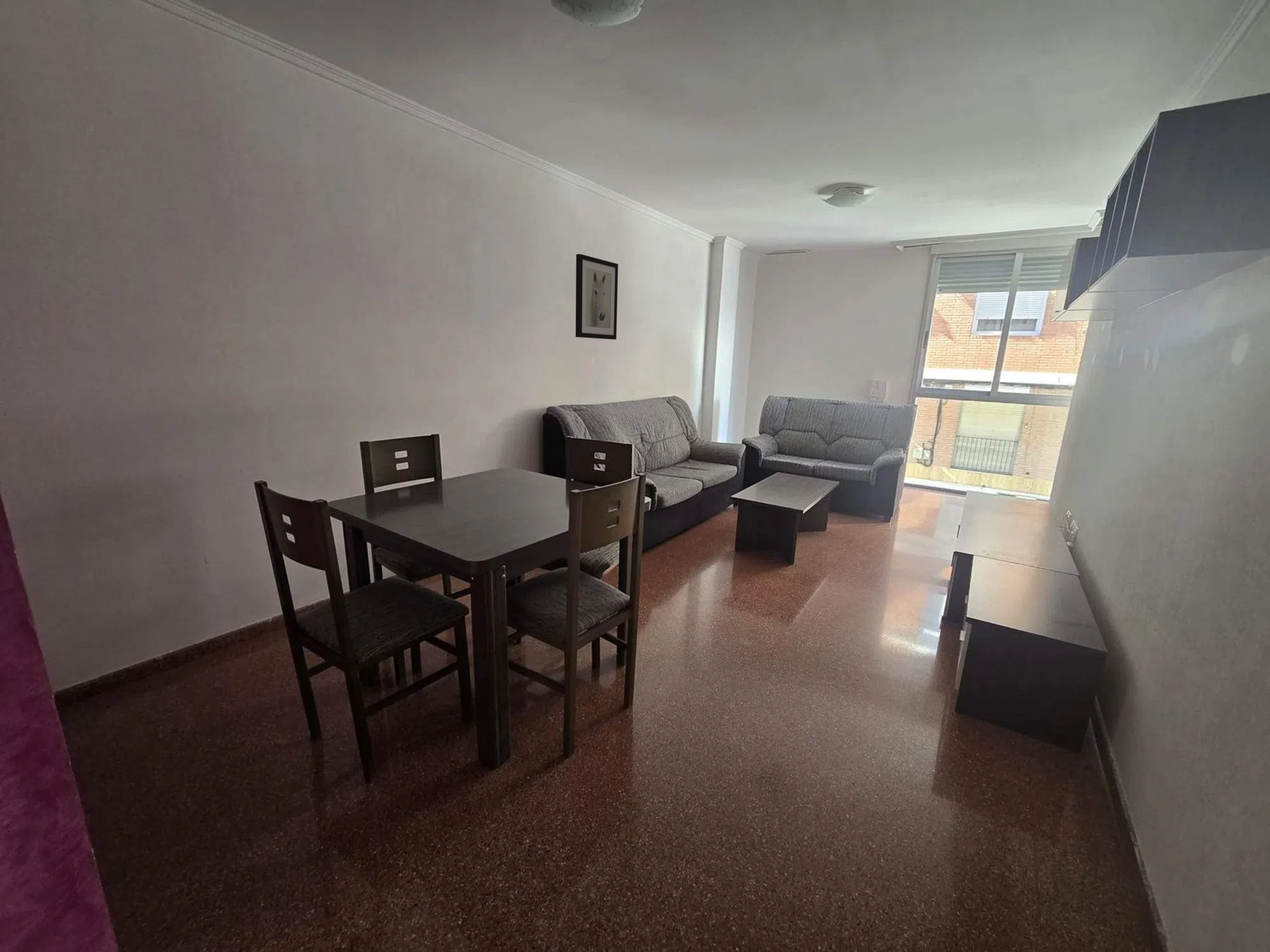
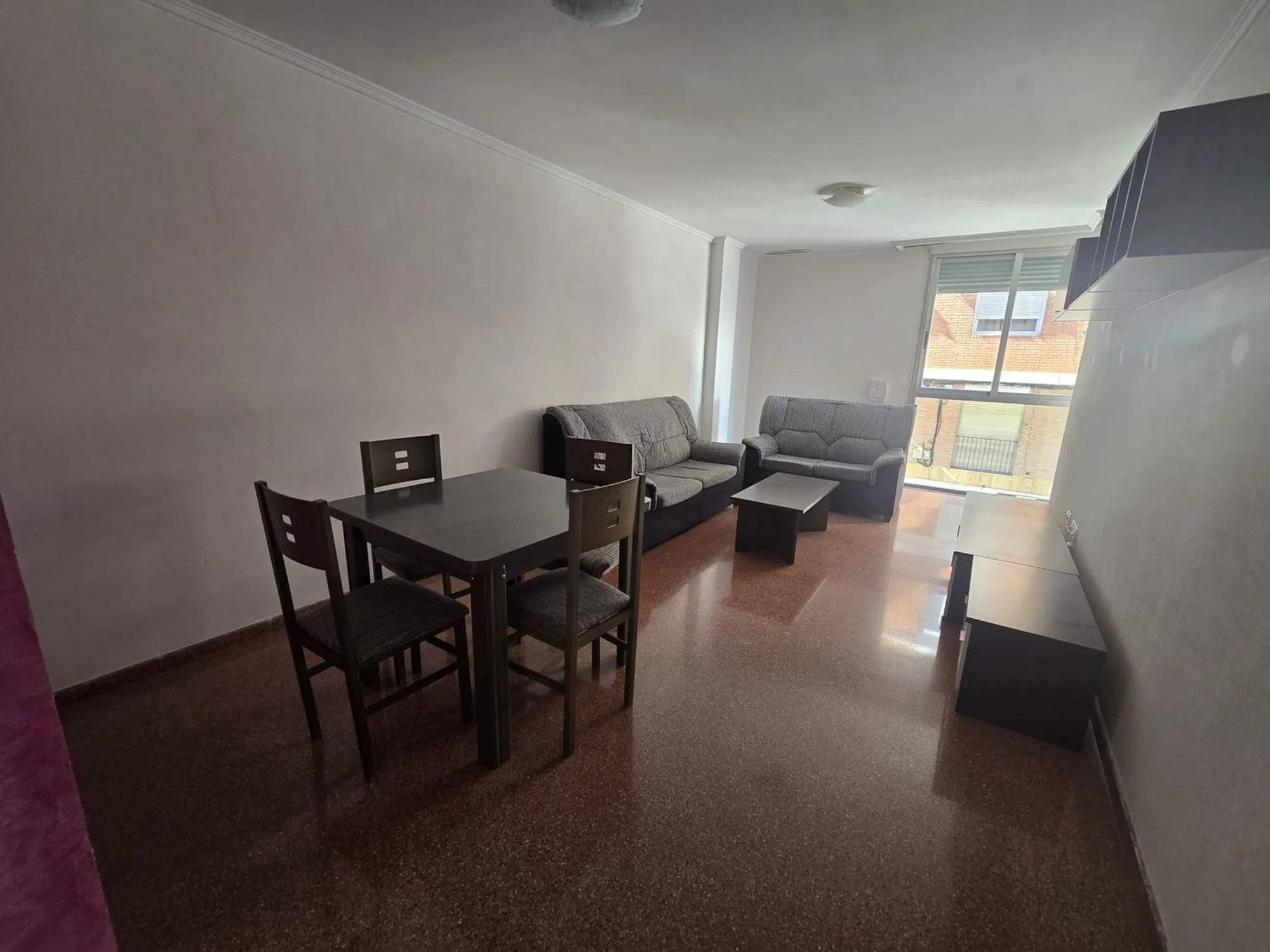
- wall art (597, 299)
